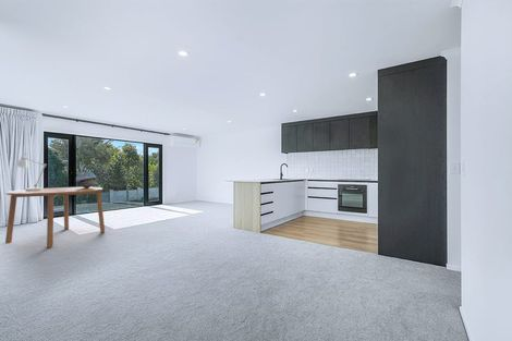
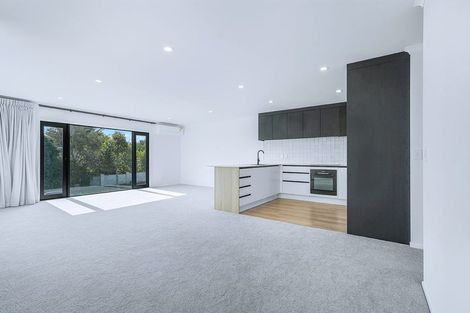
- lamp (26, 167)
- dining table (64, 212)
- decorative globe (86, 179)
